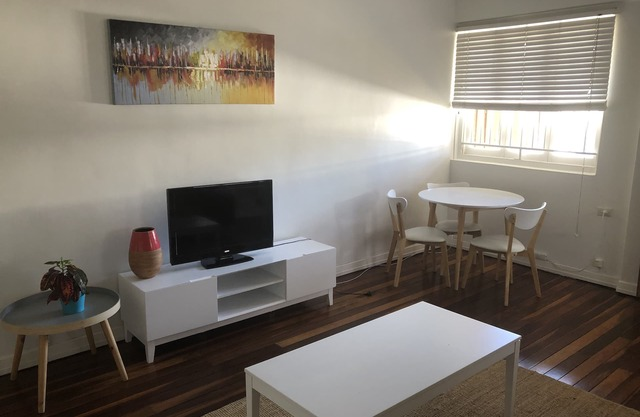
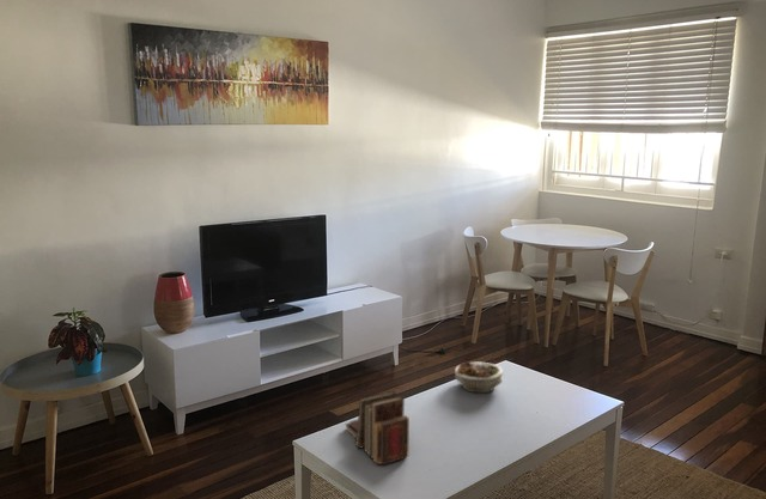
+ book (373, 416)
+ succulent planter (478, 375)
